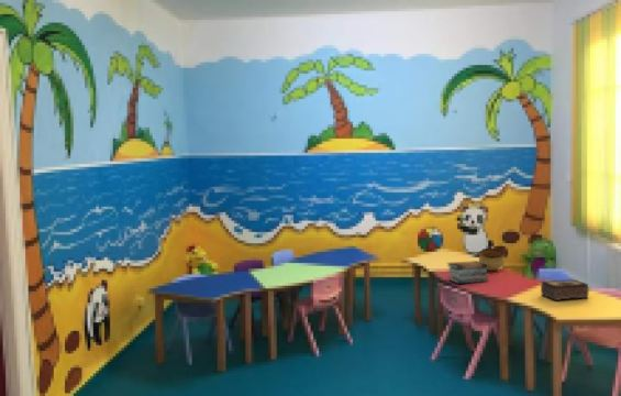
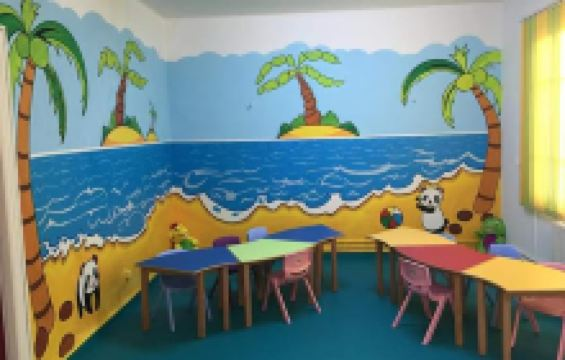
- bowl (491, 260)
- book stack (467, 272)
- tissue box (564, 289)
